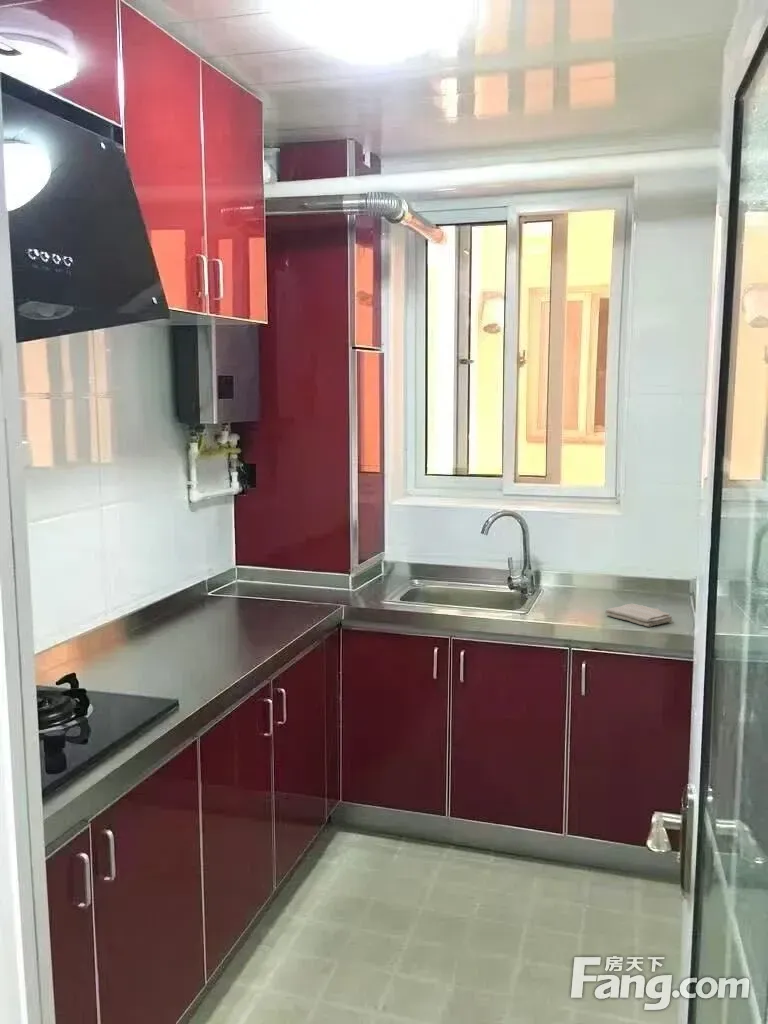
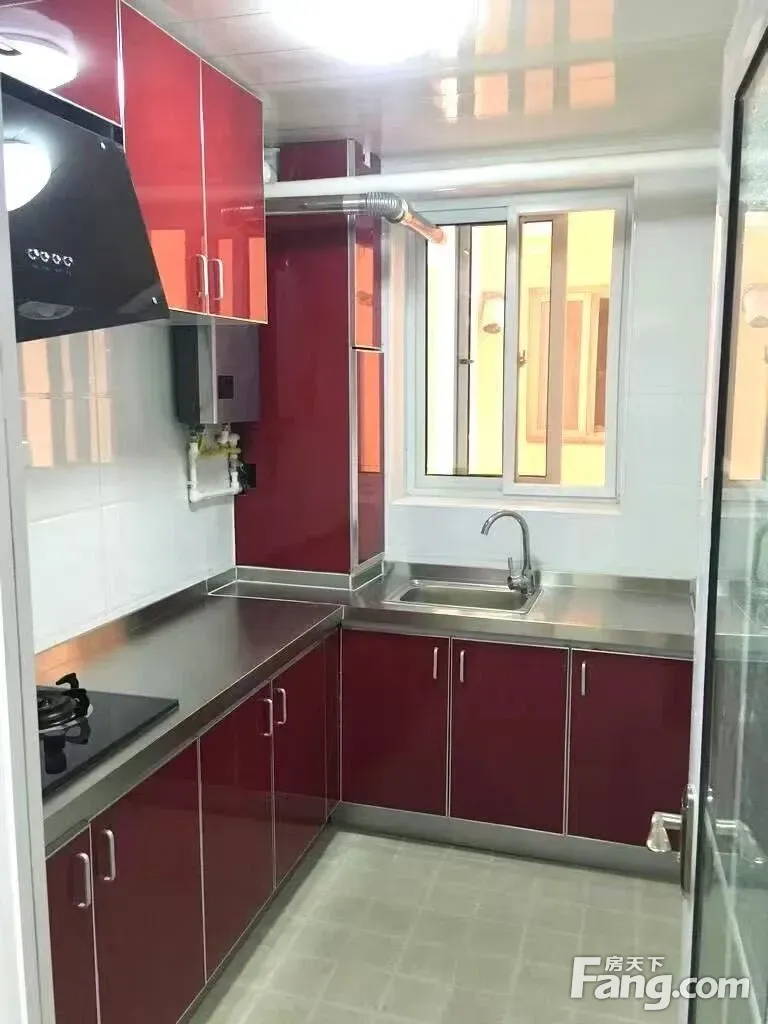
- washcloth (638, 614)
